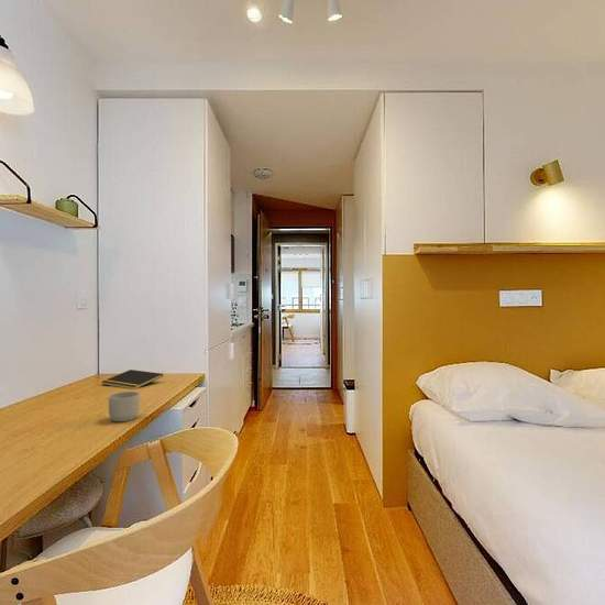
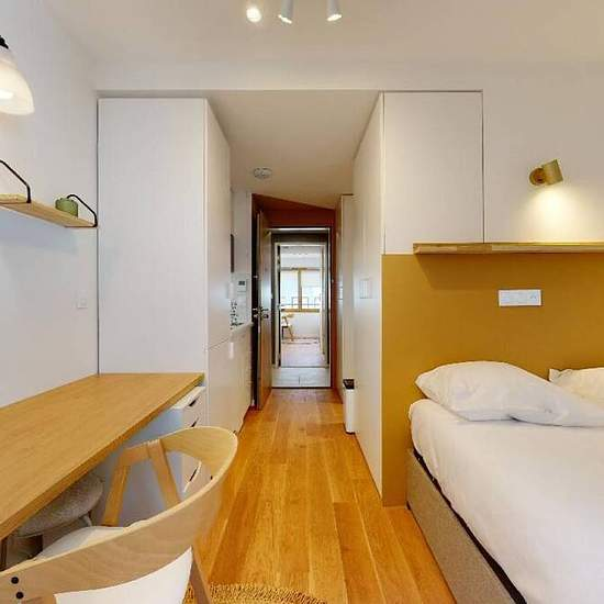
- notepad (132, 378)
- mug (124, 405)
